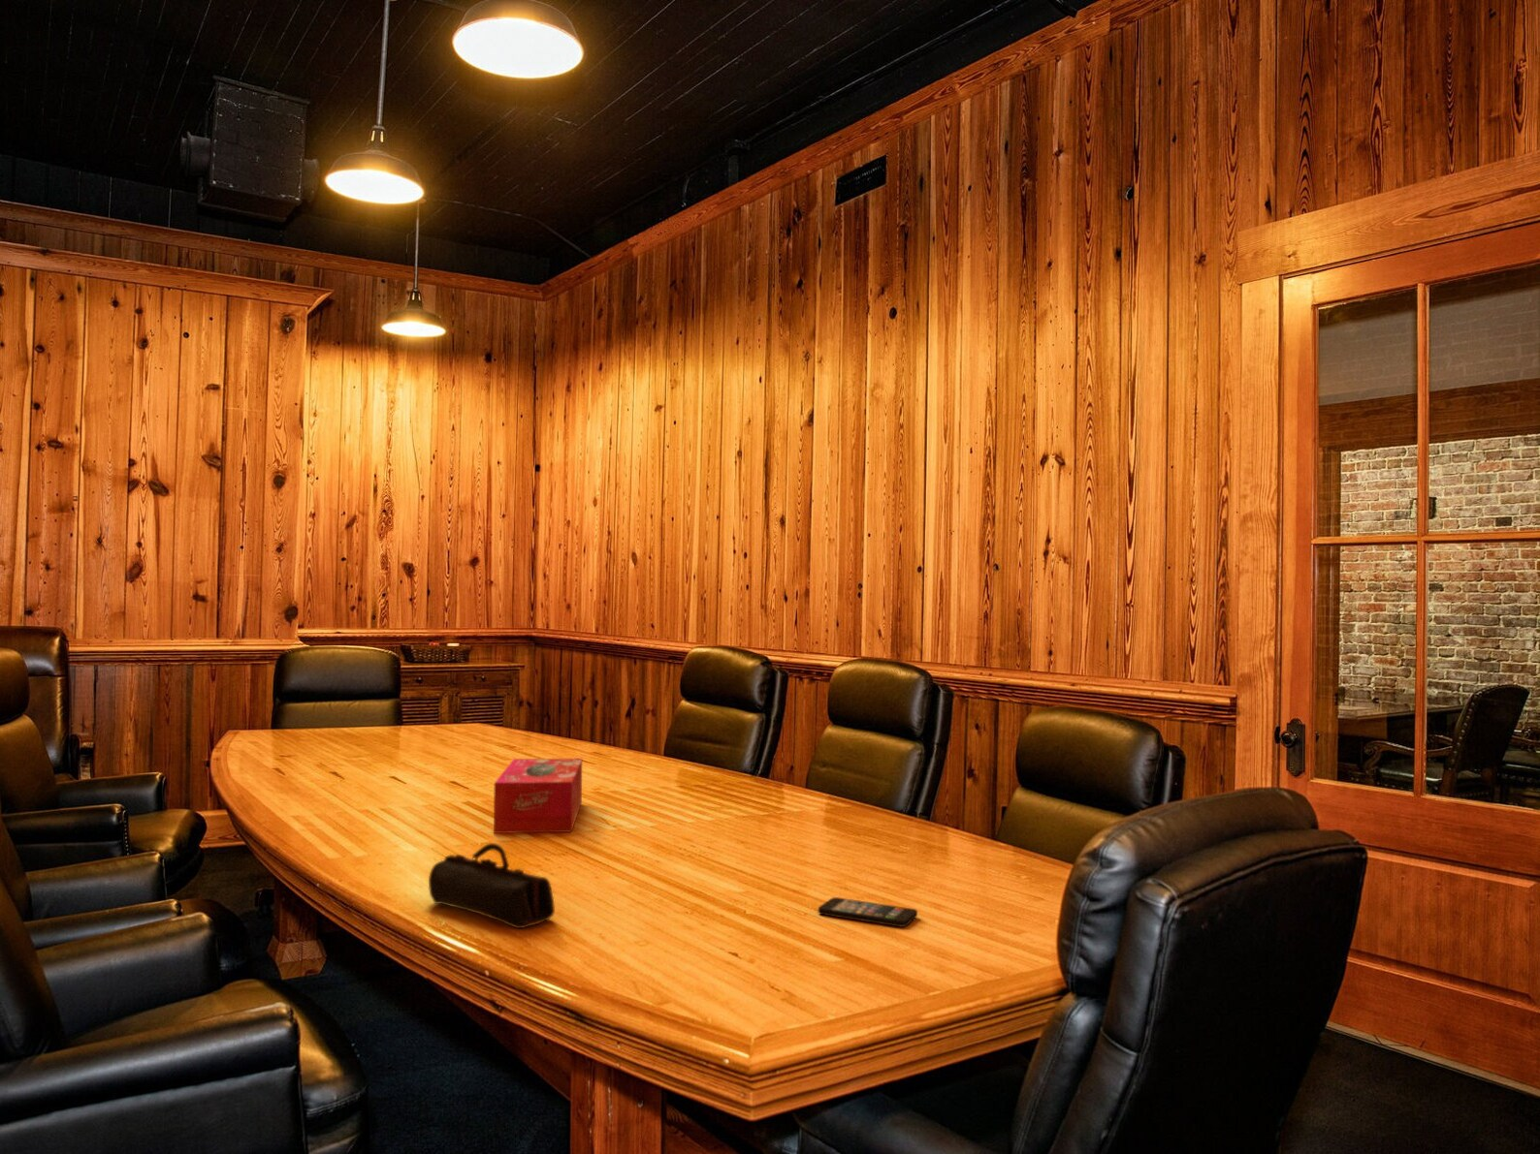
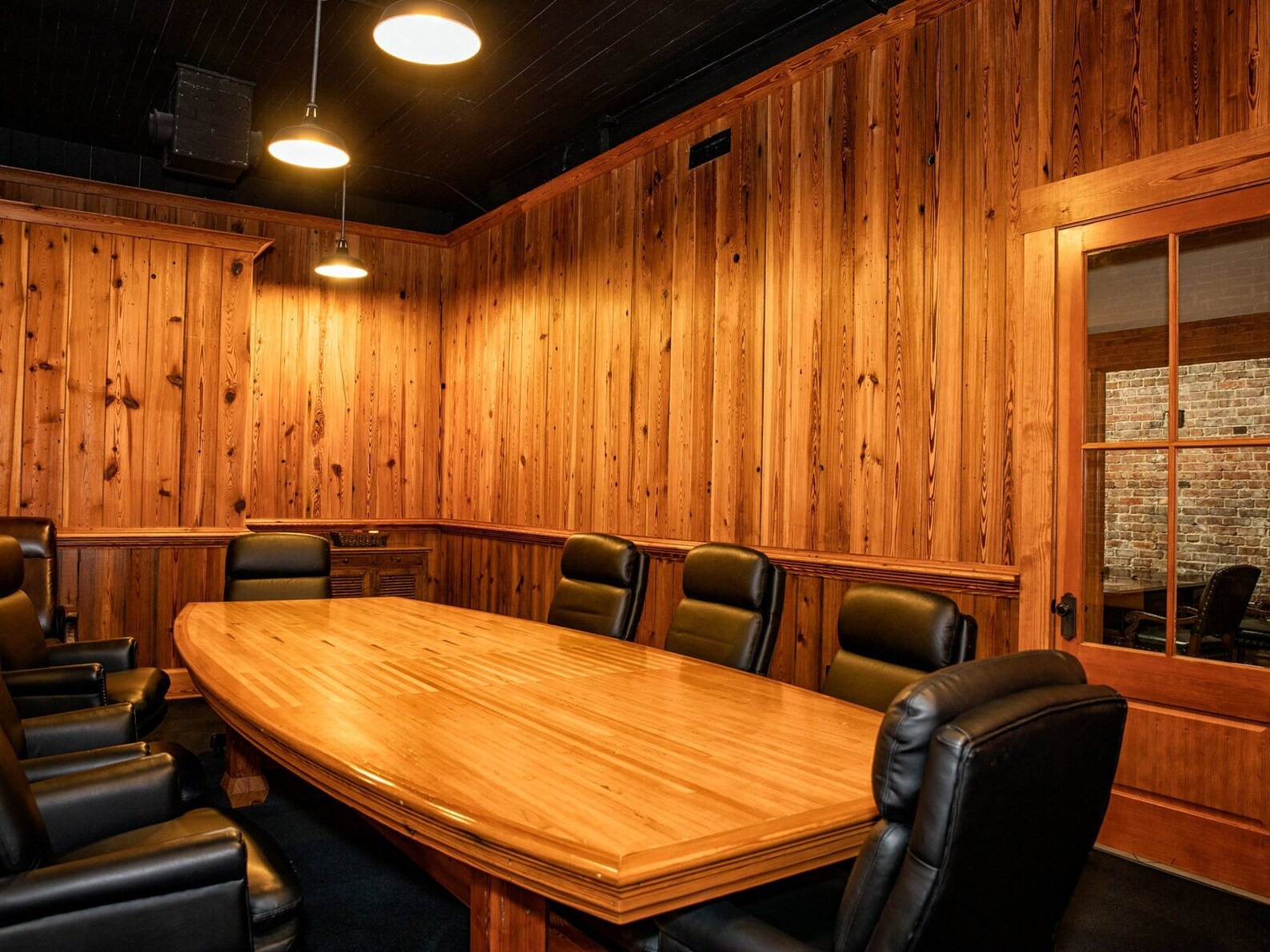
- tissue box (540, 793)
- pencil case (489, 876)
- smartphone (867, 910)
